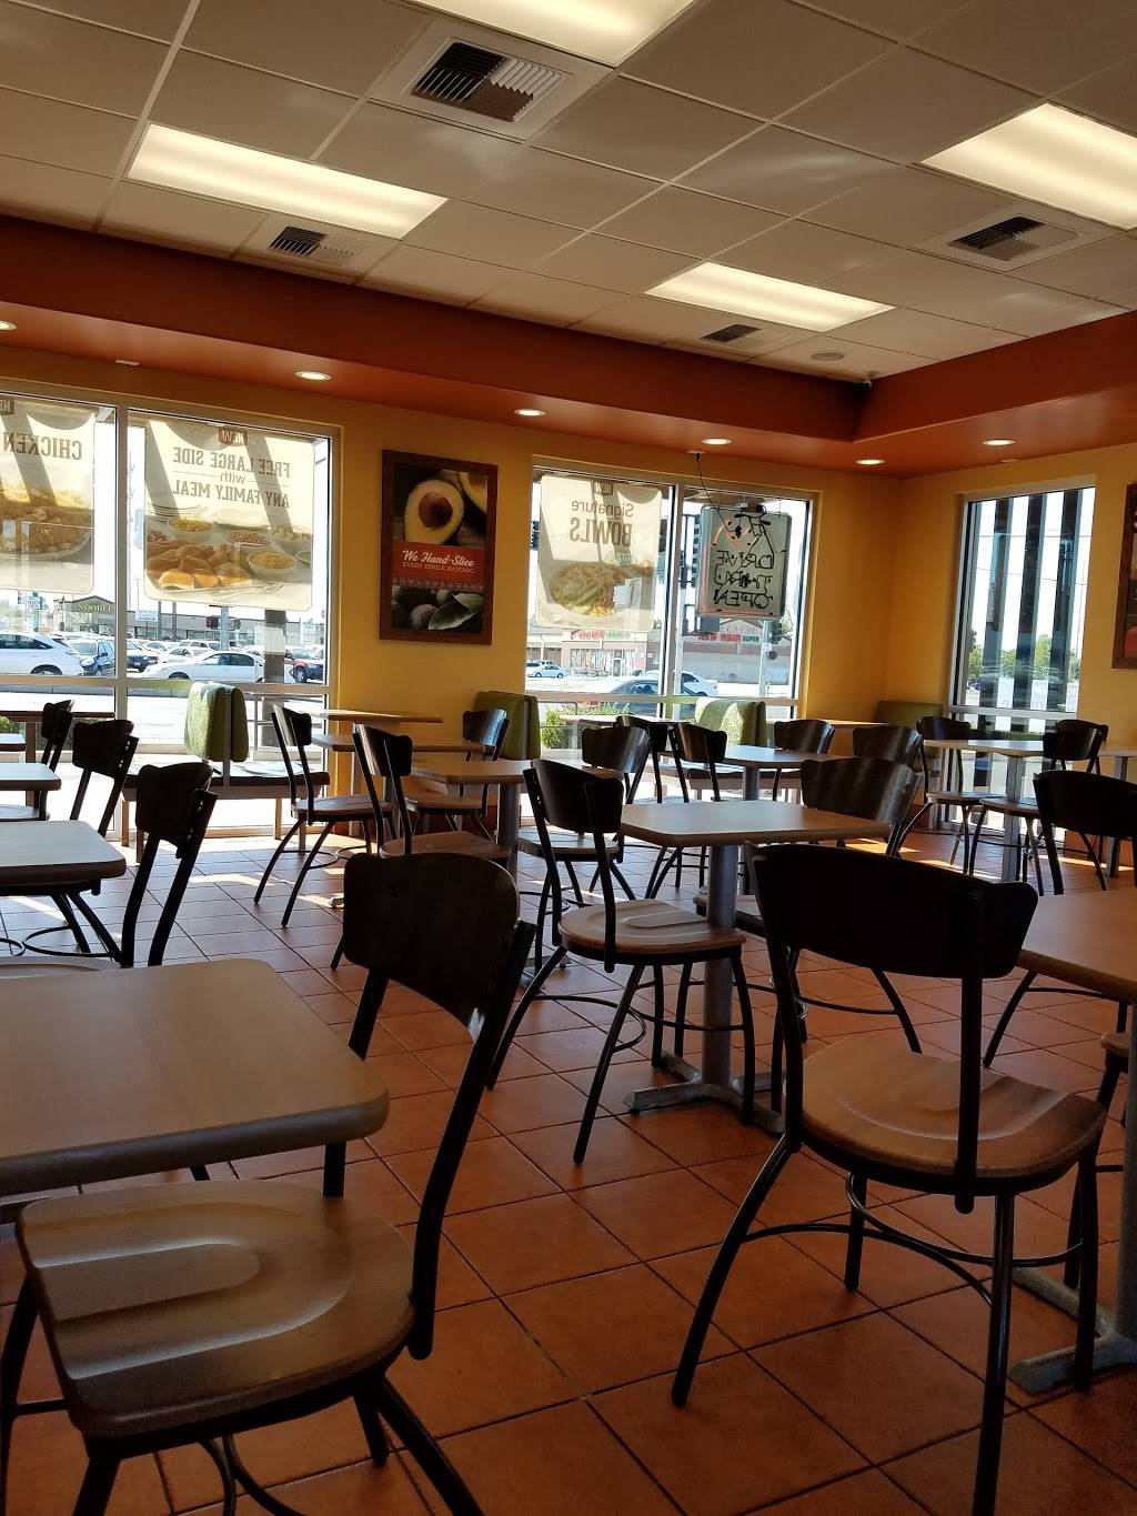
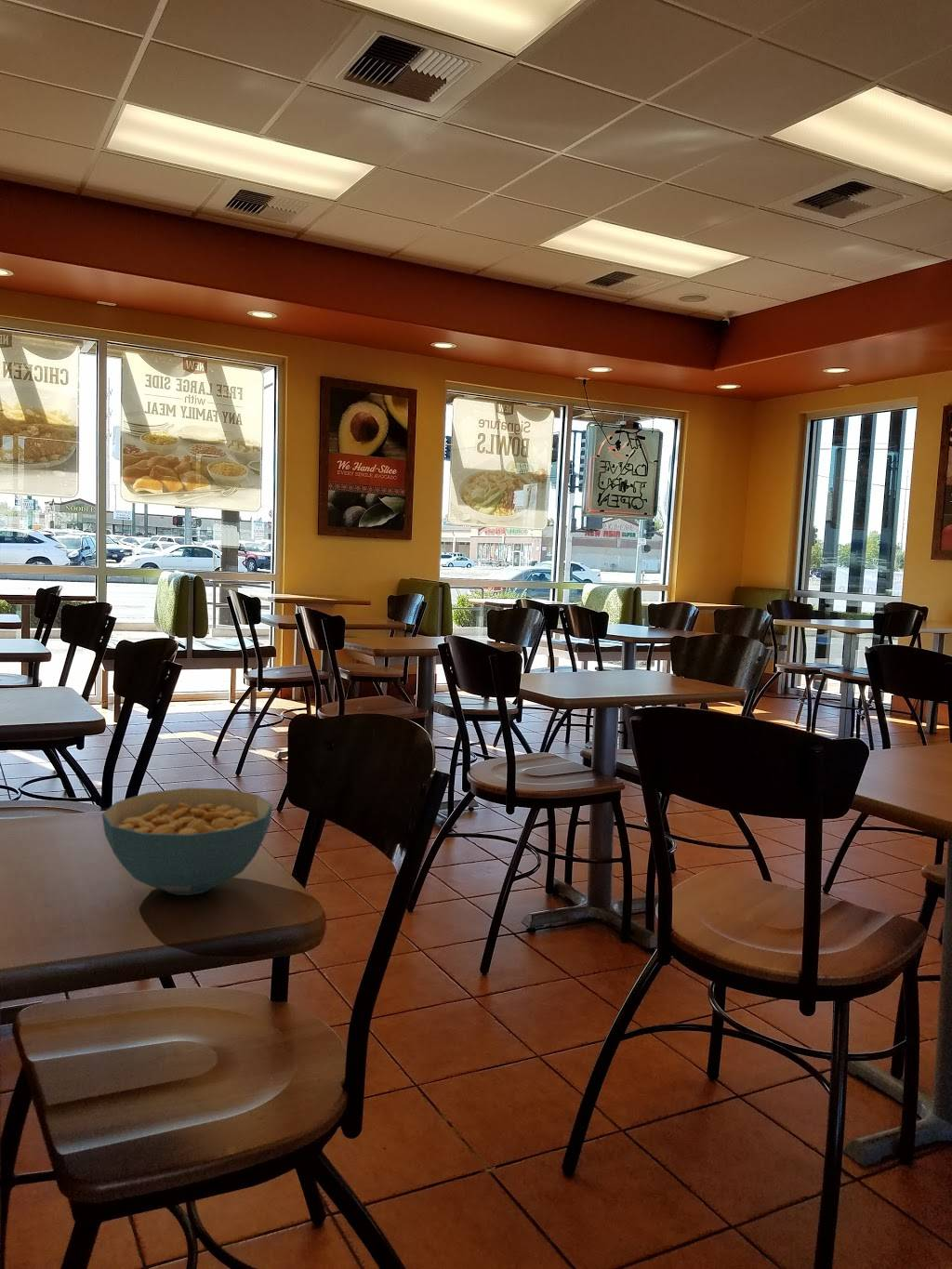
+ cereal bowl (189, 848)
